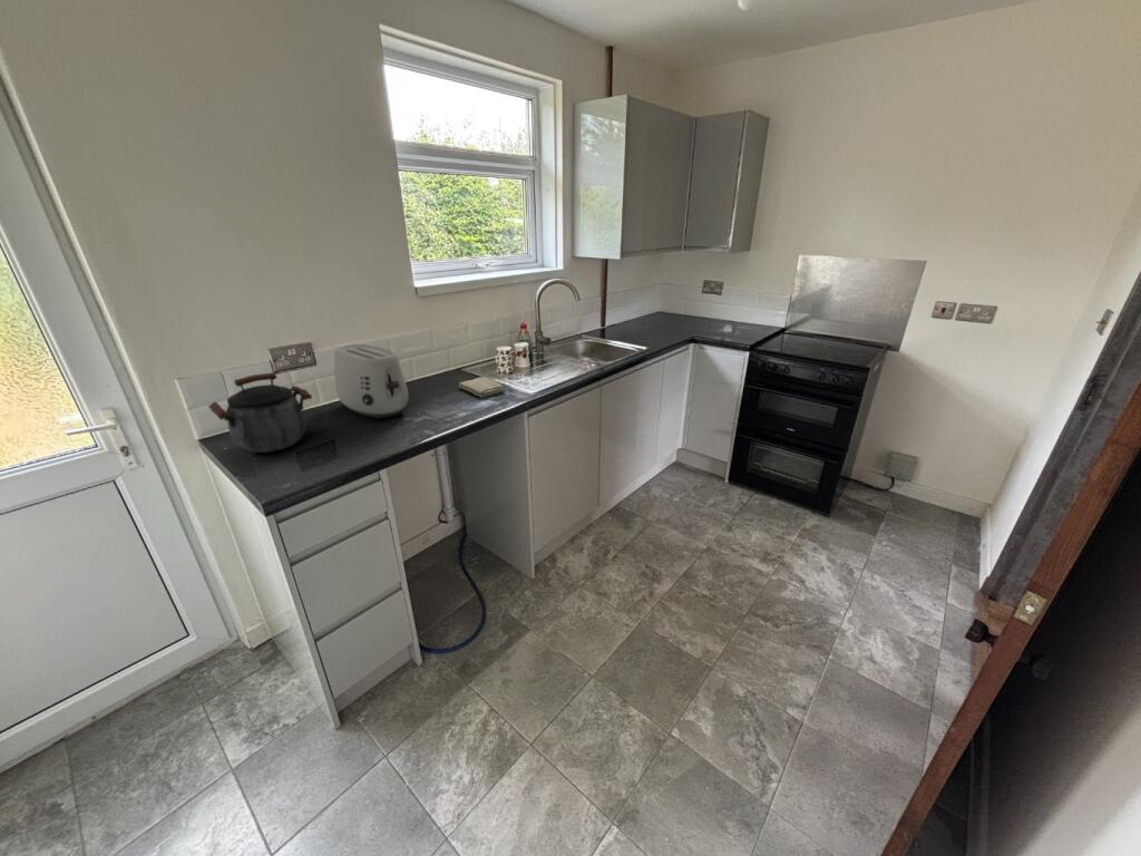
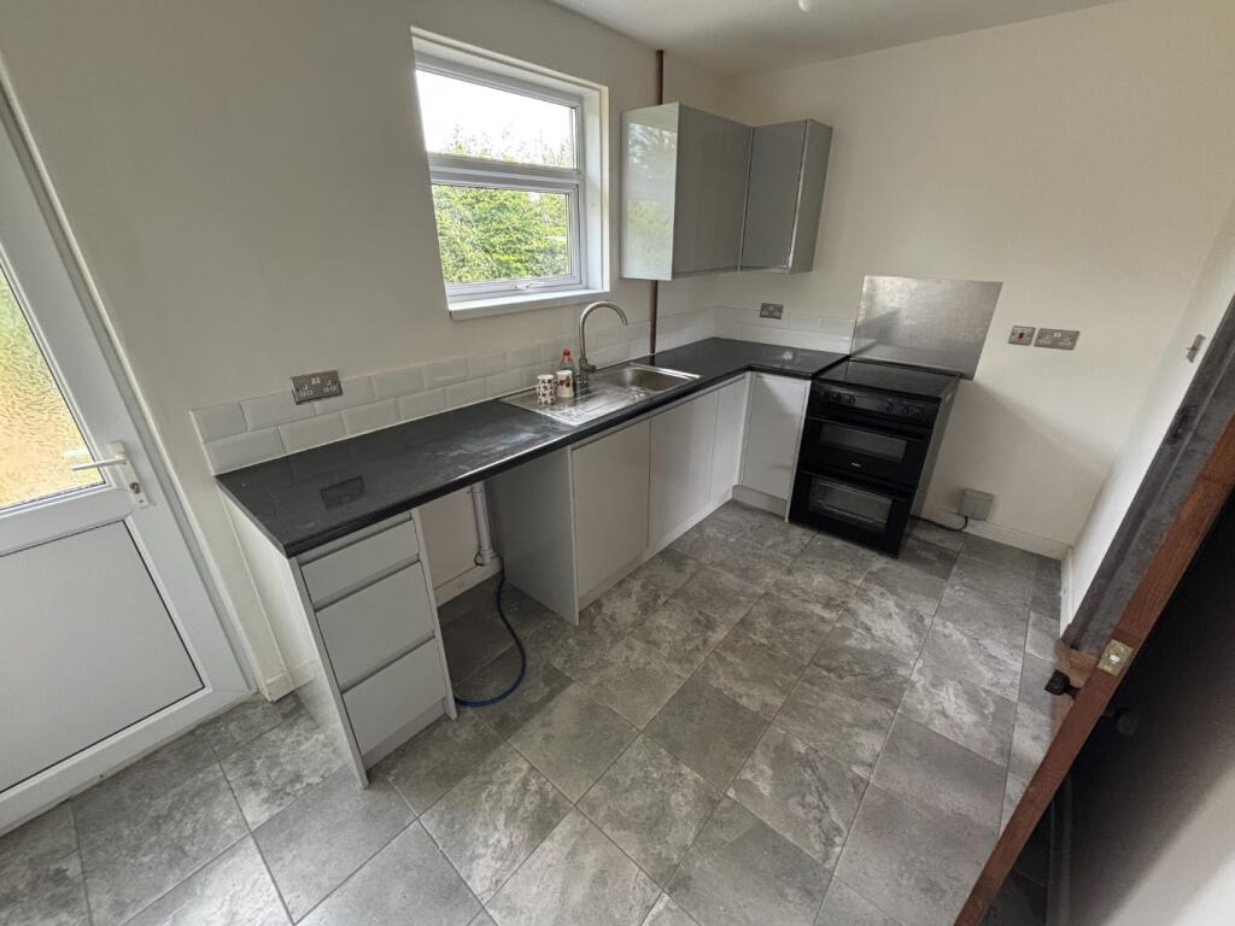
- toaster (369, 381)
- washcloth (481, 386)
- kettle (264, 411)
